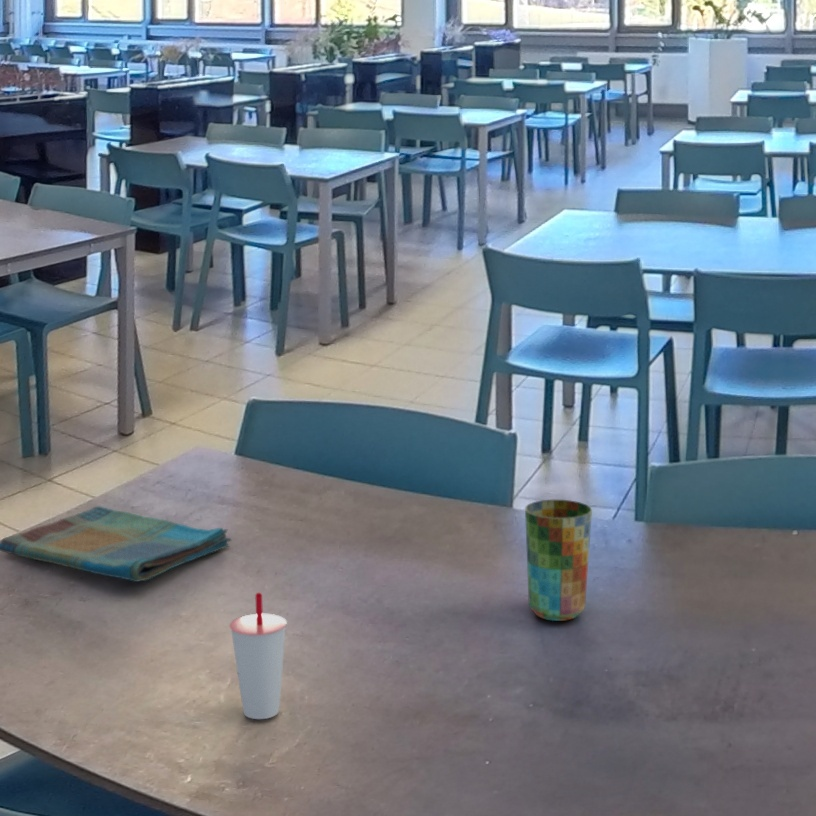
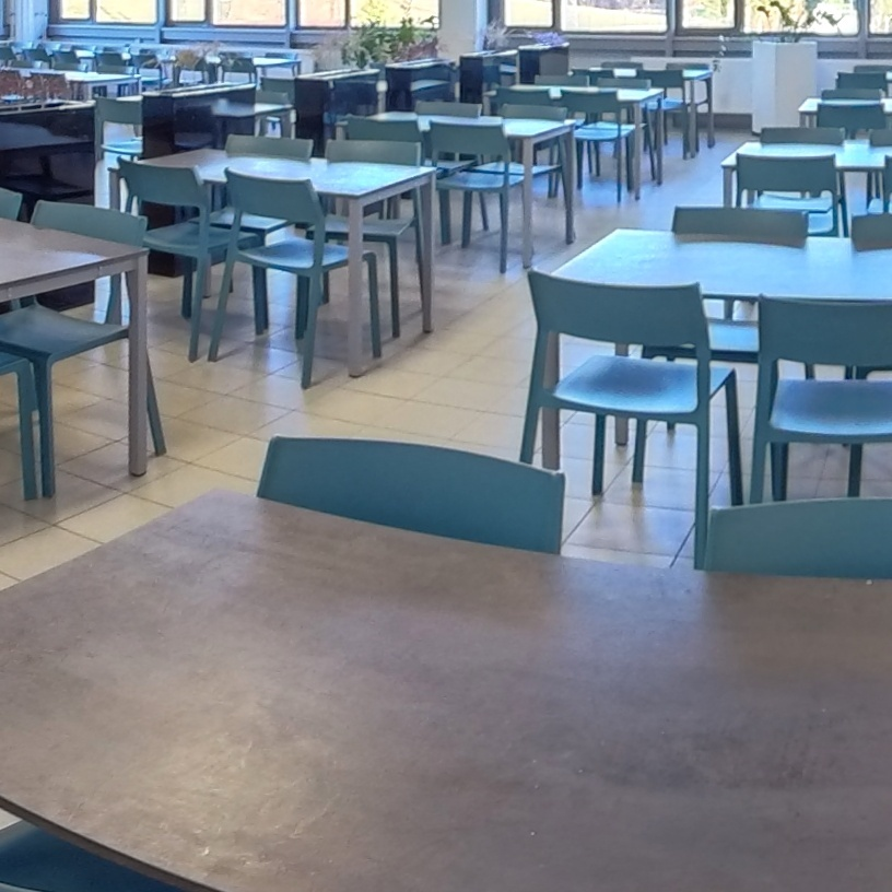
- cup (557, 561)
- cup (259, 652)
- dish towel (114, 540)
